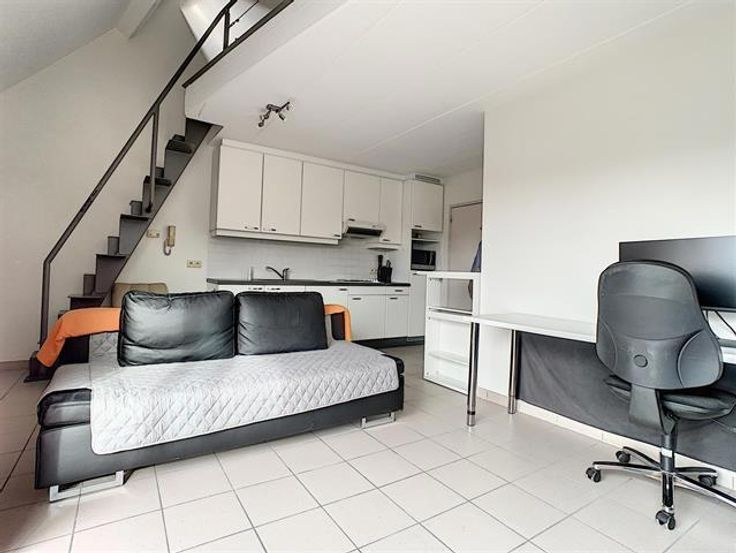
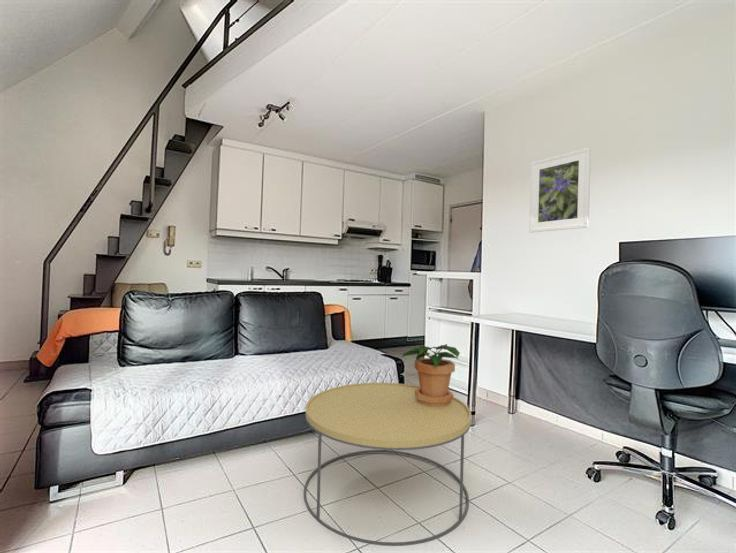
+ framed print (558, 192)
+ potted plant (429, 369)
+ coffee table (386, 447)
